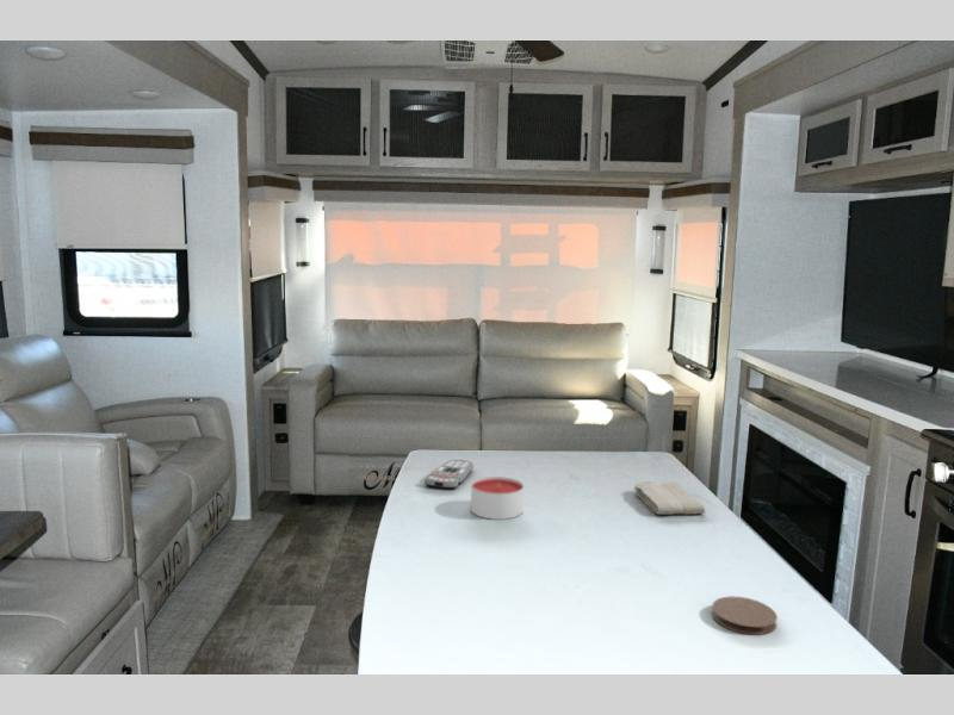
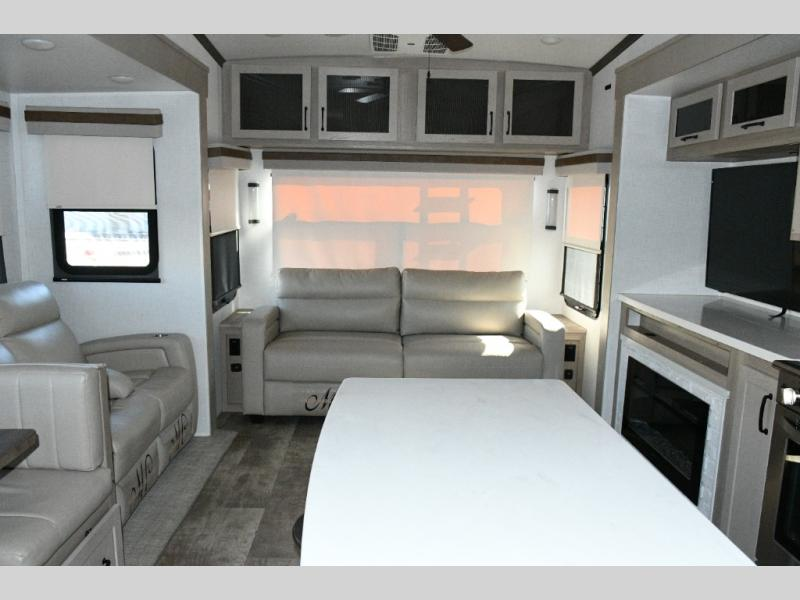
- candle (496, 496)
- washcloth (667, 496)
- coaster (743, 614)
- remote control (451, 473)
